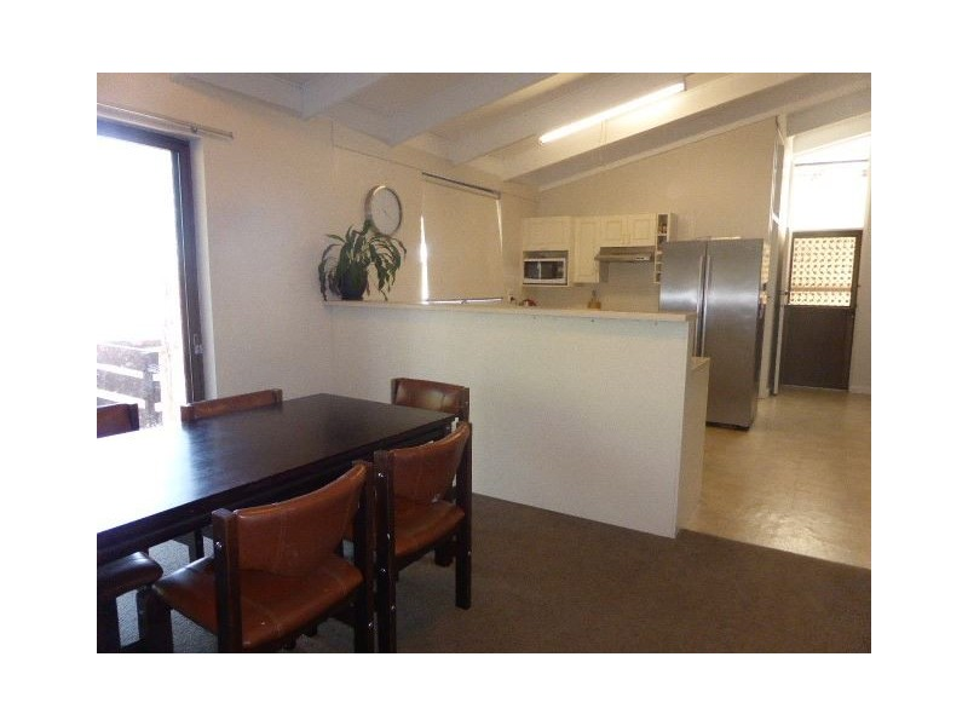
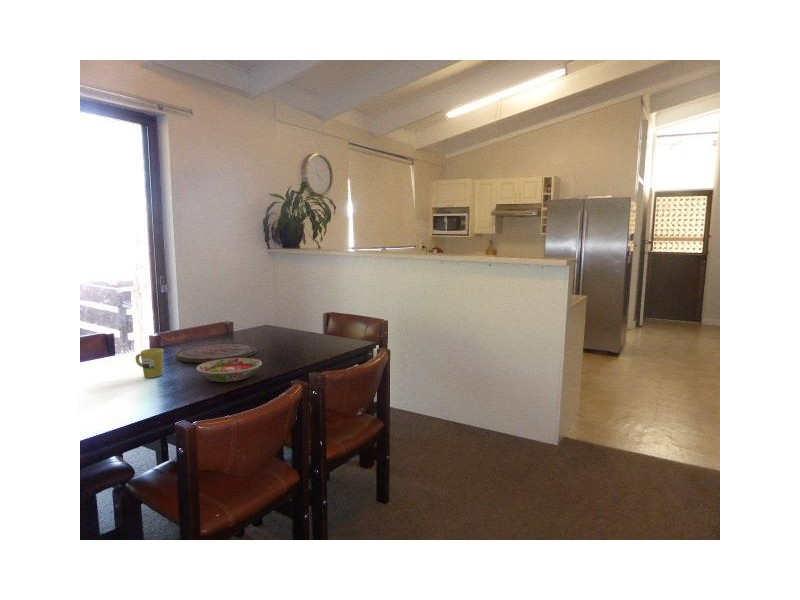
+ bowl (230, 370)
+ cutting board (217, 351)
+ mug (148, 362)
